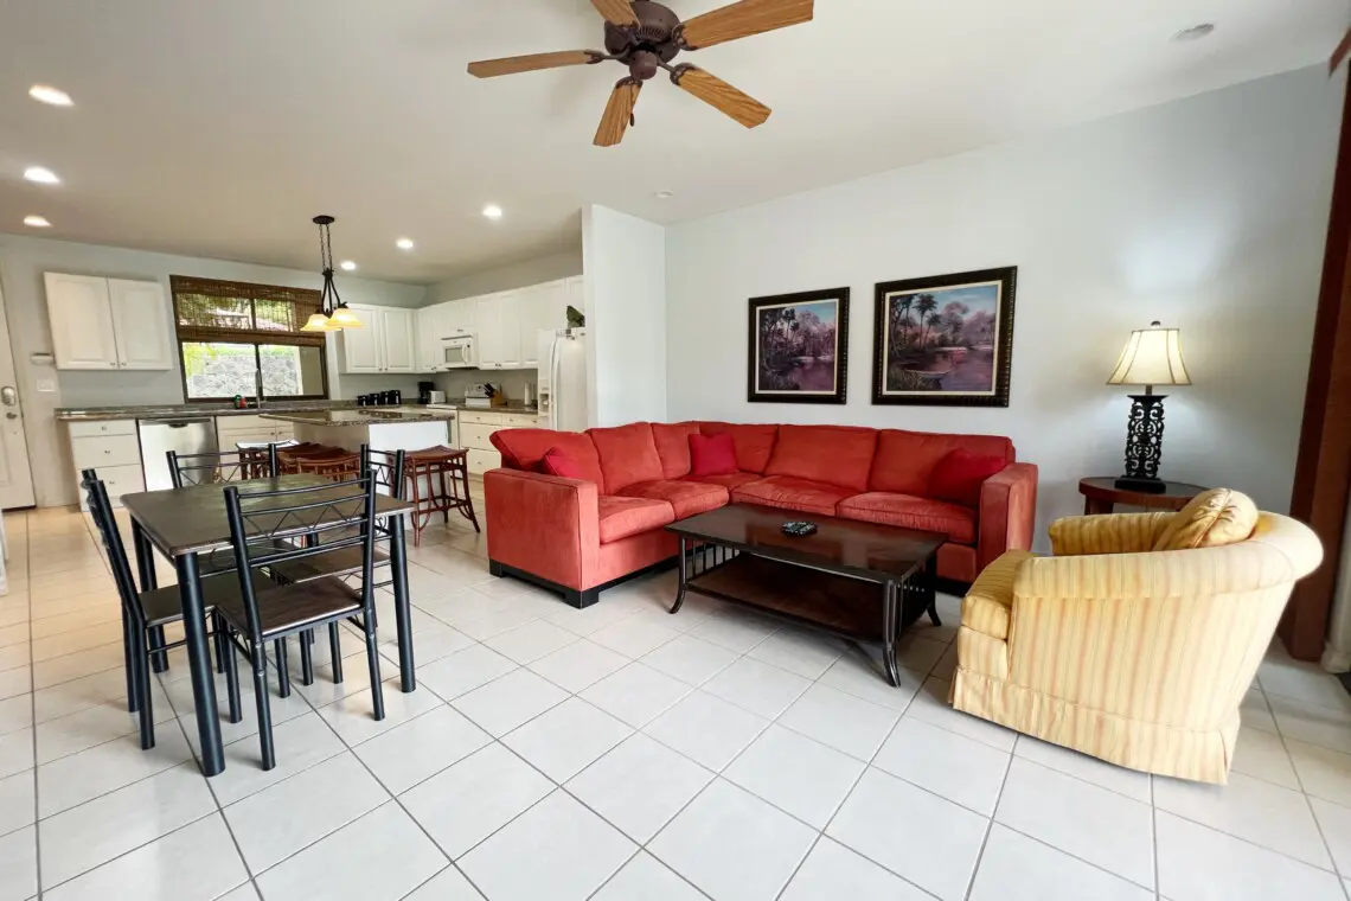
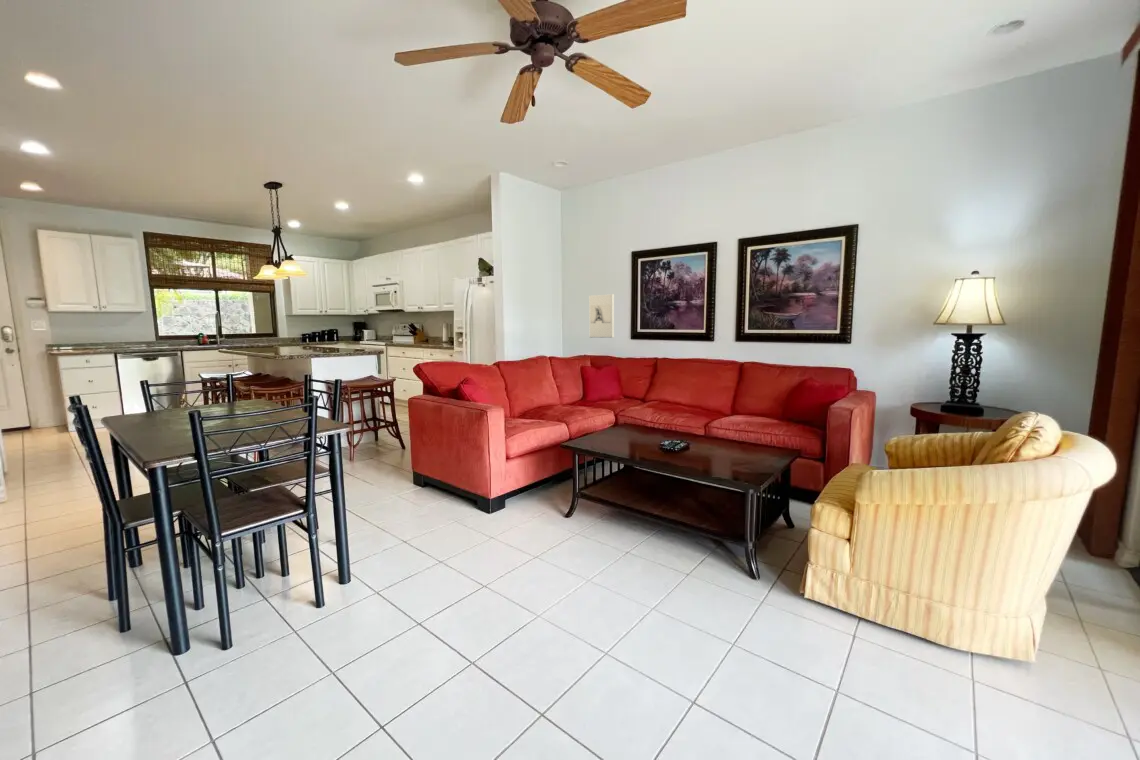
+ wall sculpture (601, 316)
